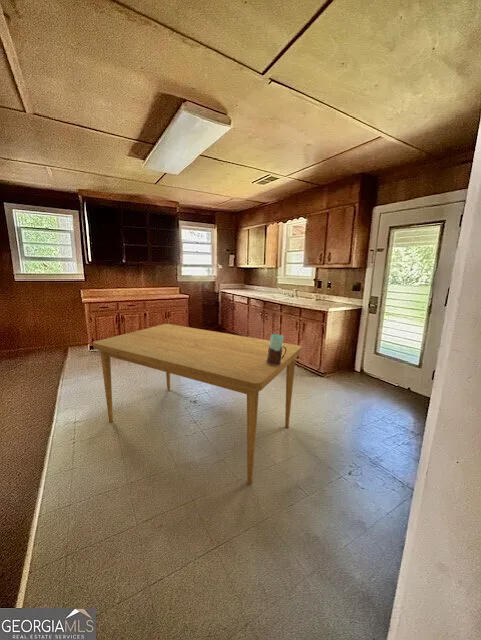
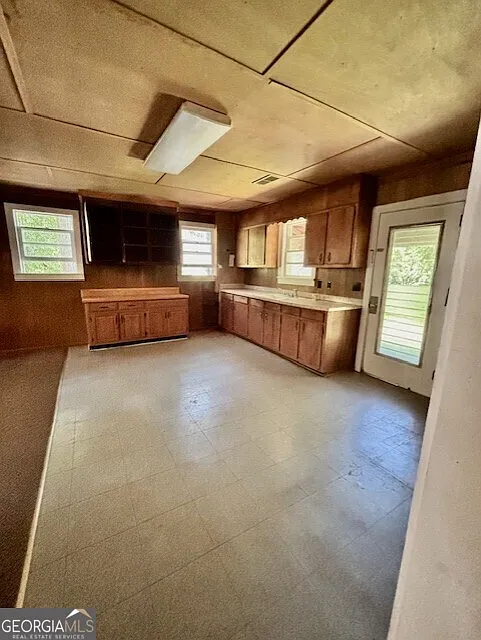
- dining table (200, 381)
- tea glass holder (275, 350)
